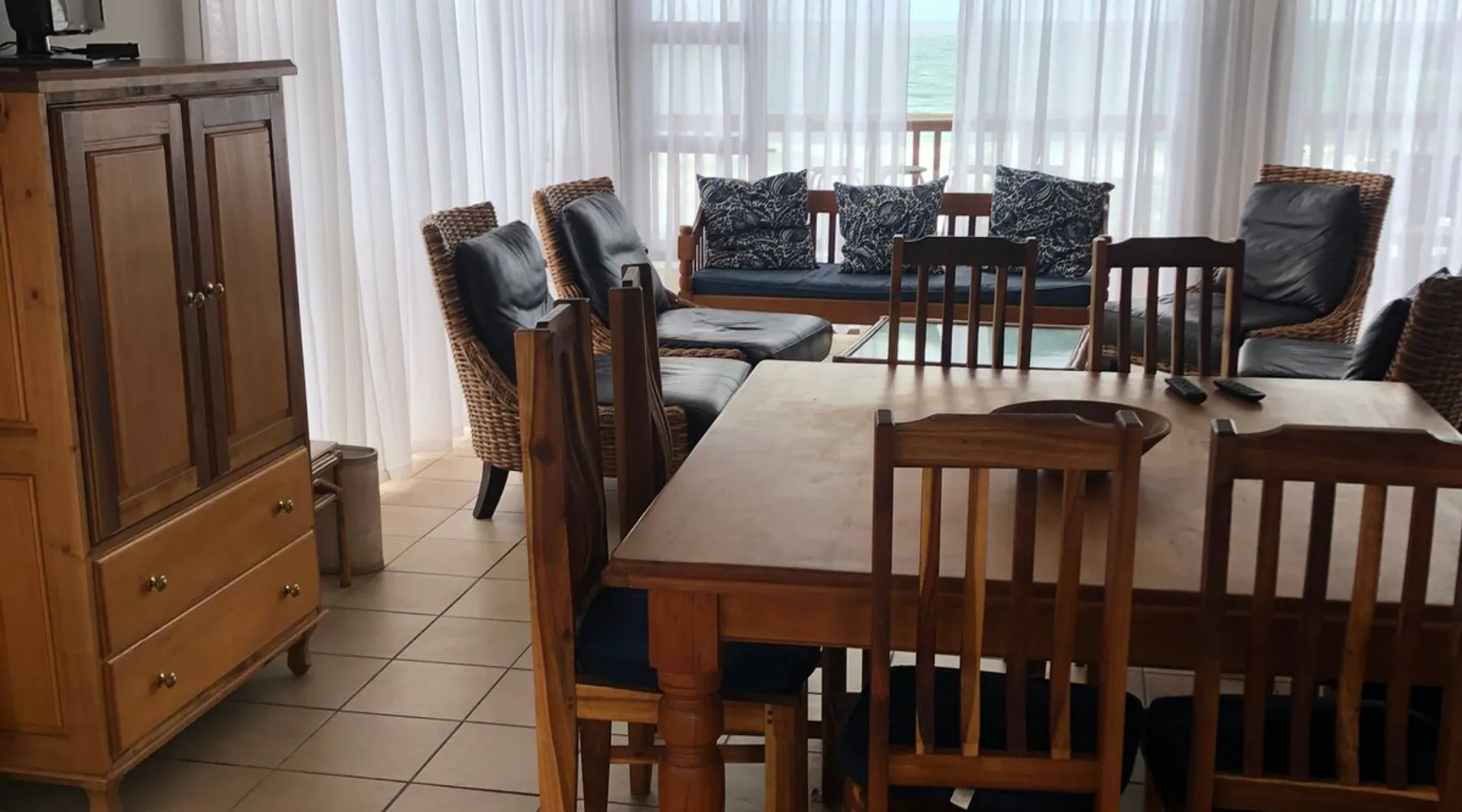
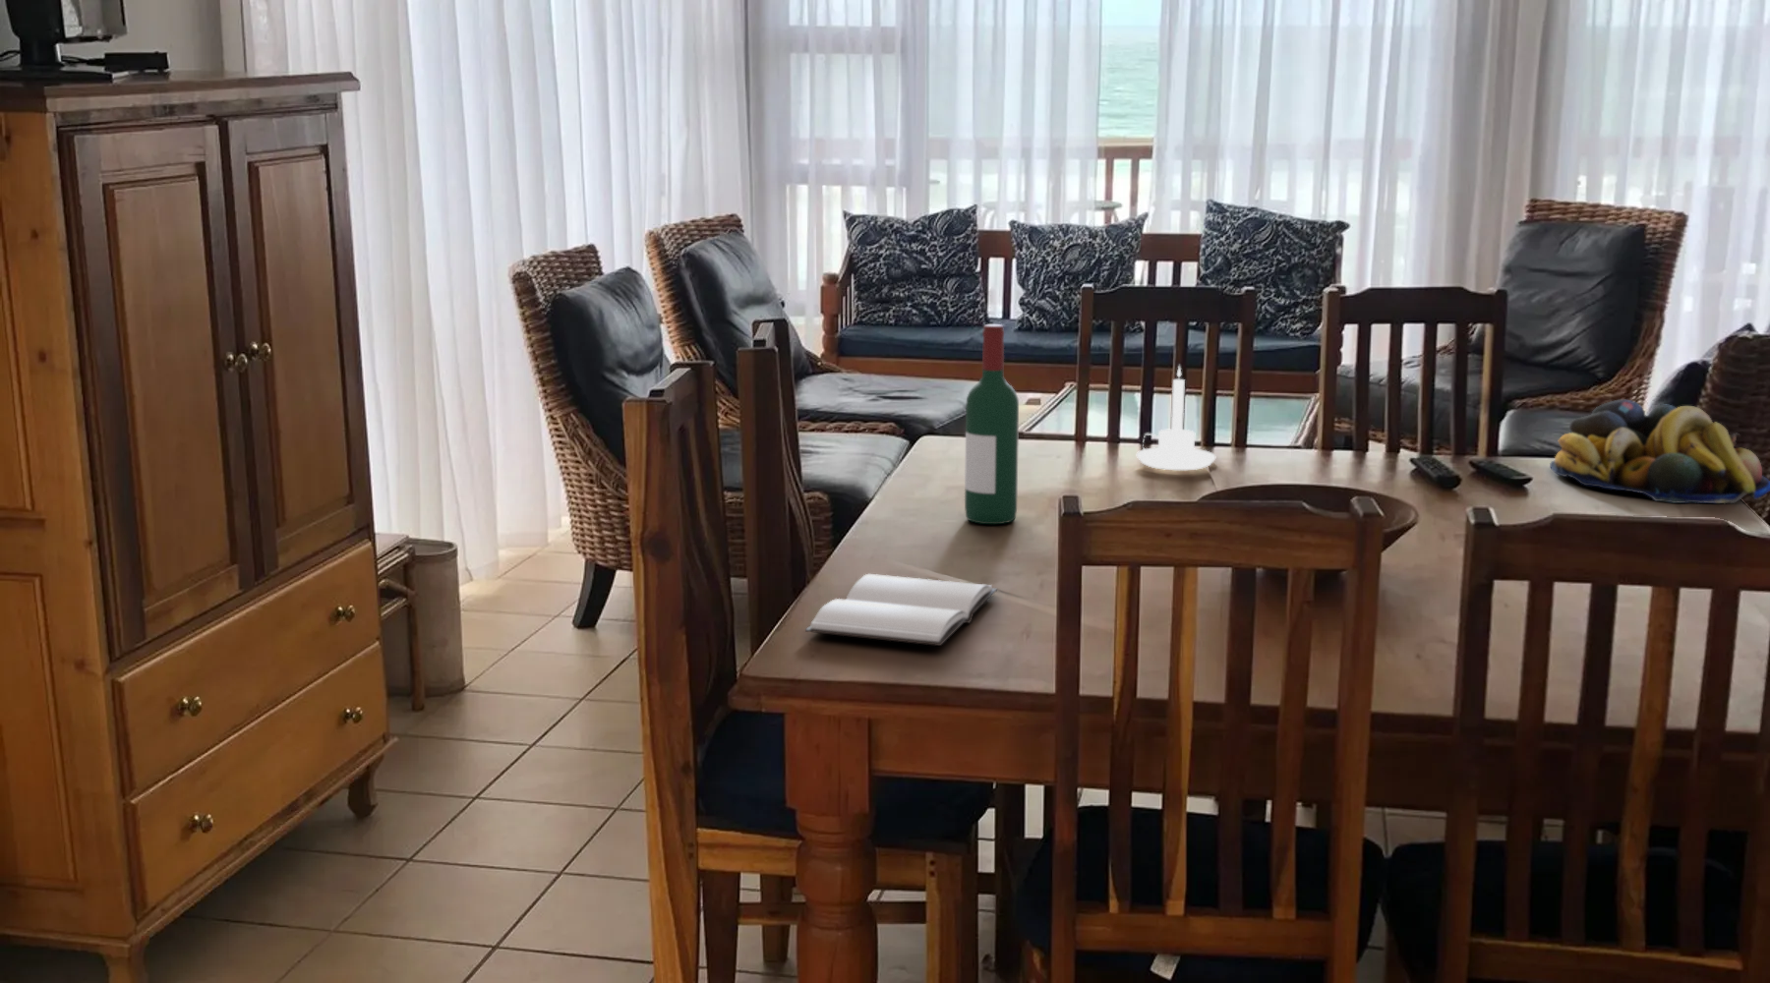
+ wine bottle (992, 422)
+ fruit bowl (1662, 443)
+ candle holder (1177, 415)
+ book (904, 605)
